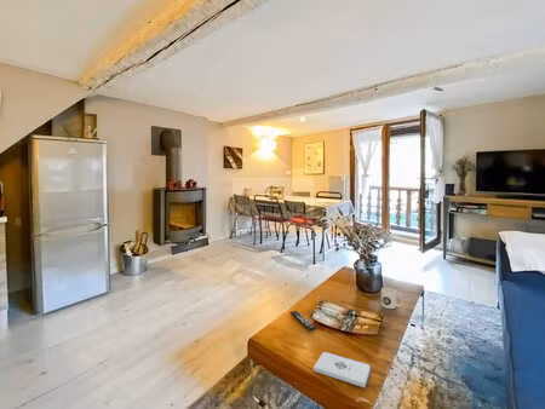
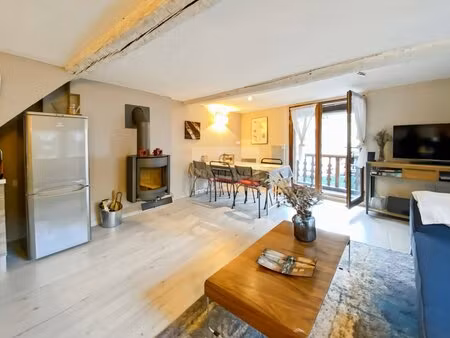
- notepad (342, 368)
- mug (391, 298)
- remote control (302, 319)
